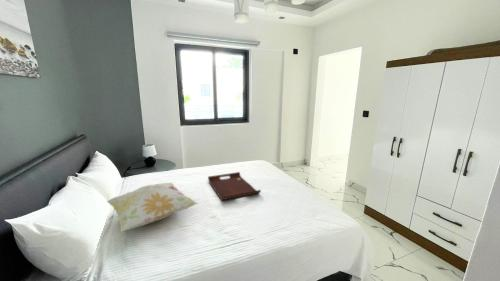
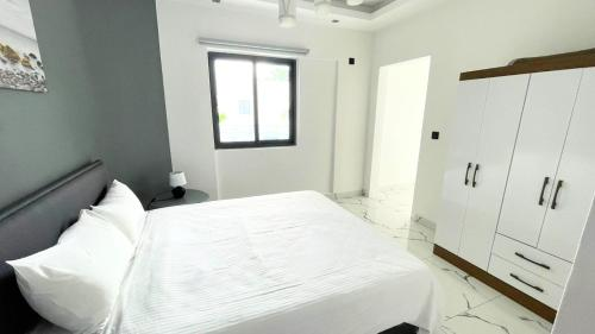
- decorative pillow (152, 202)
- serving tray (232, 185)
